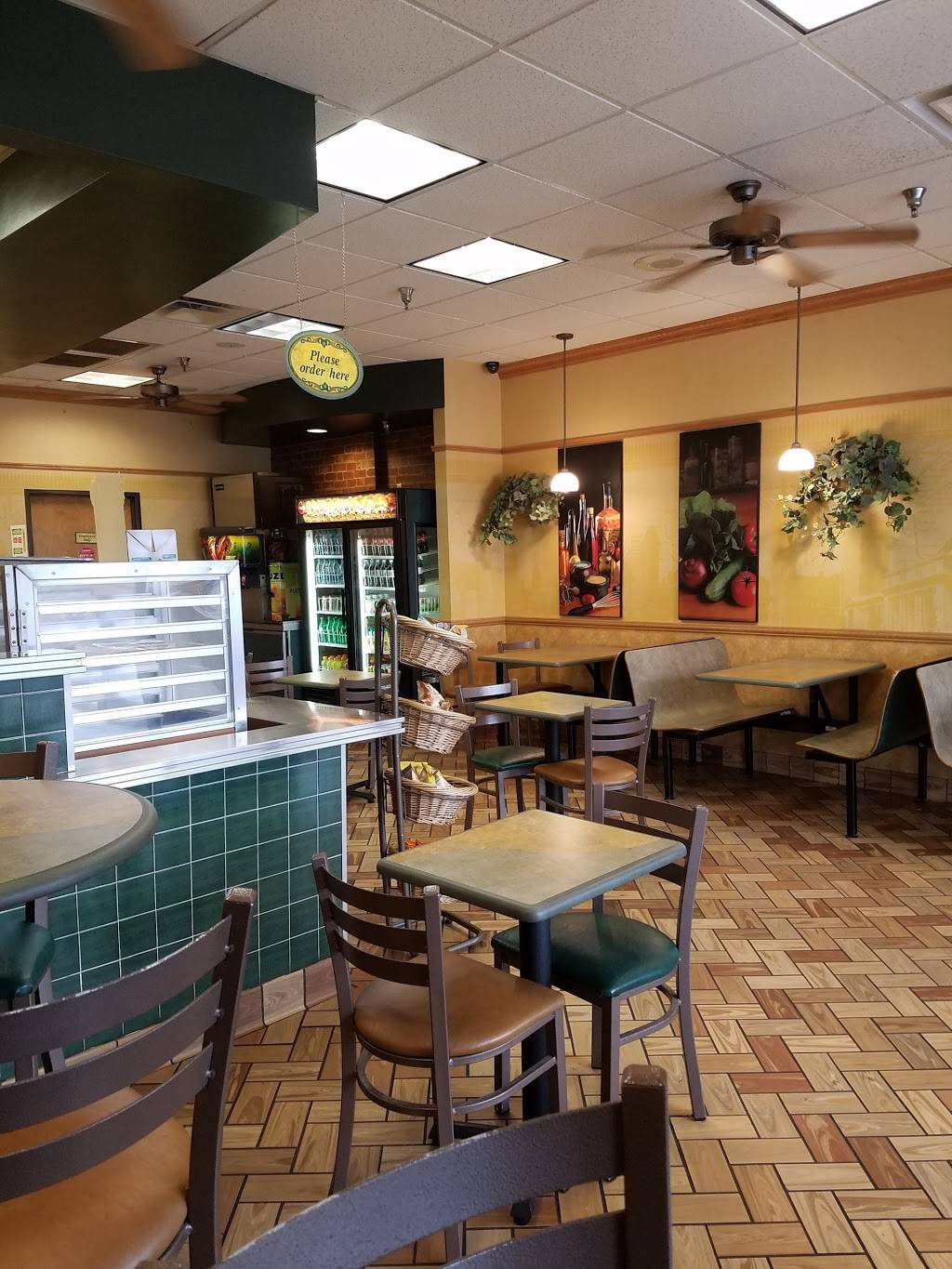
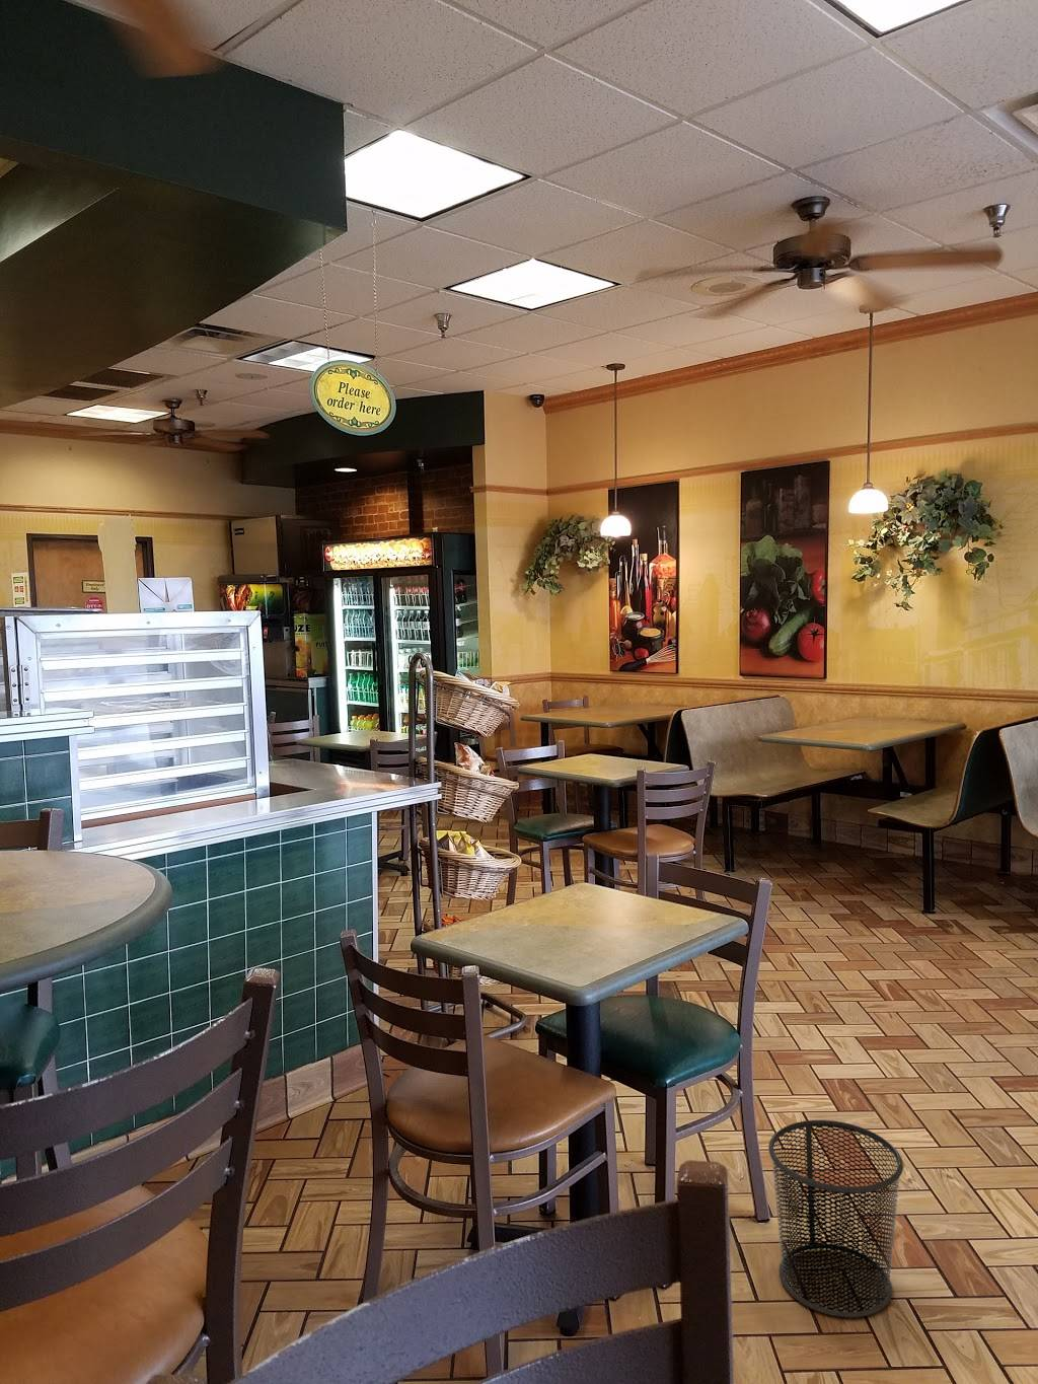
+ waste bin (834, 1216)
